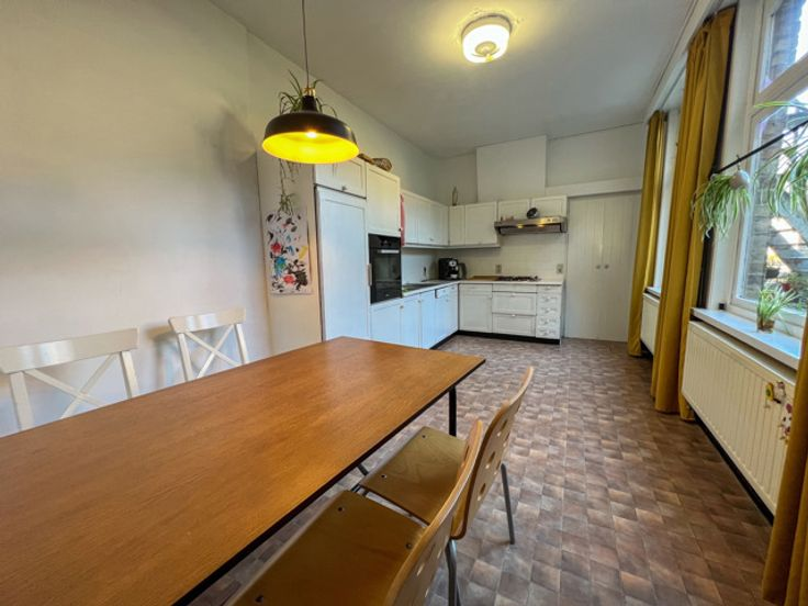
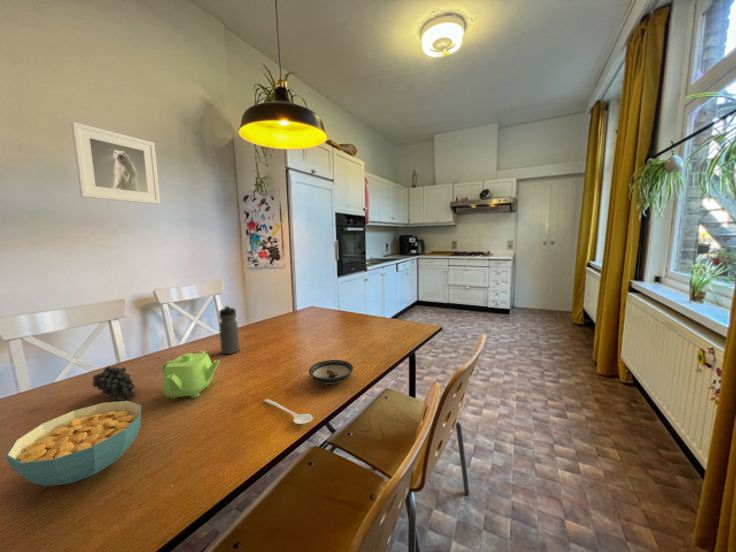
+ saucer (331, 373)
+ water bottle (228, 328)
+ fruit (113, 382)
+ cereal bowl (85, 448)
+ stirrer (286, 409)
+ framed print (120, 167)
+ teapot (191, 372)
